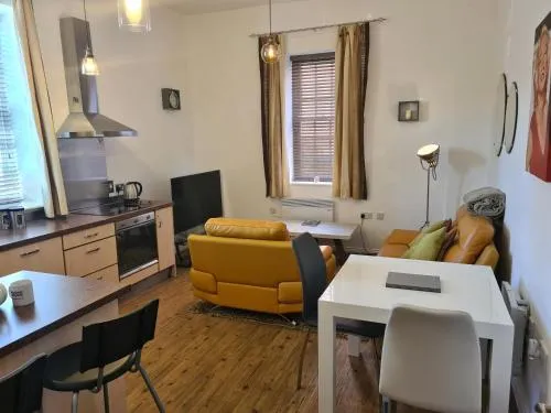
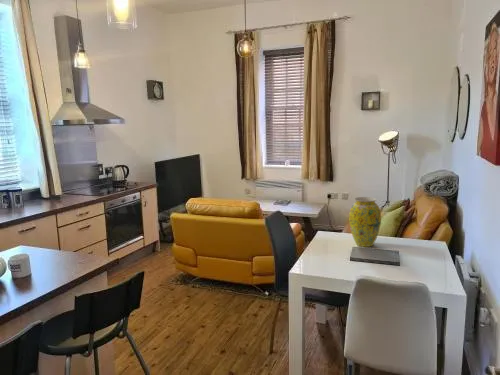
+ vase (364, 221)
